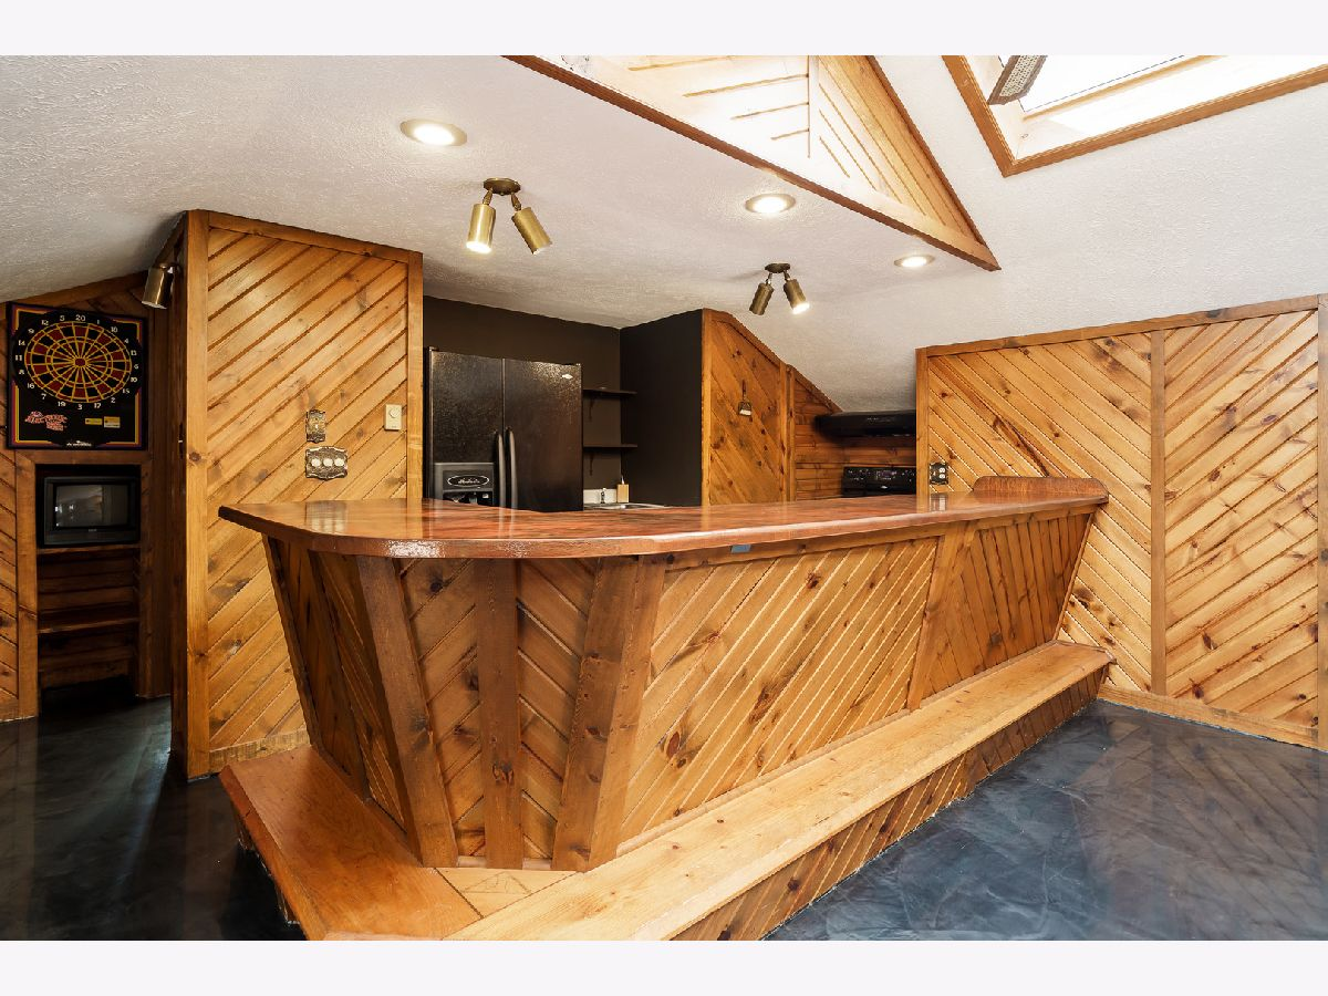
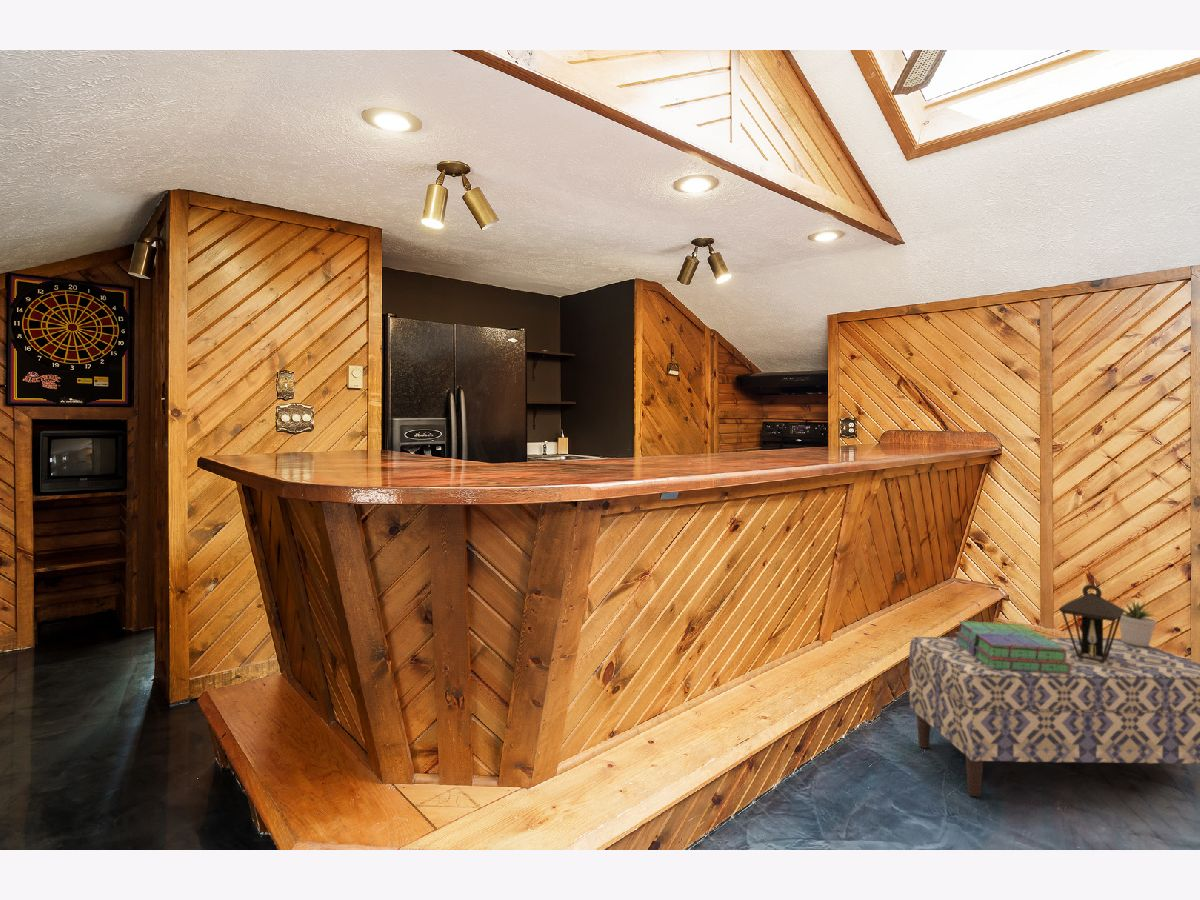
+ stack of books (1008, 644)
+ bench (1057, 712)
+ potted plant (1133, 621)
+ lantern (1091, 620)
